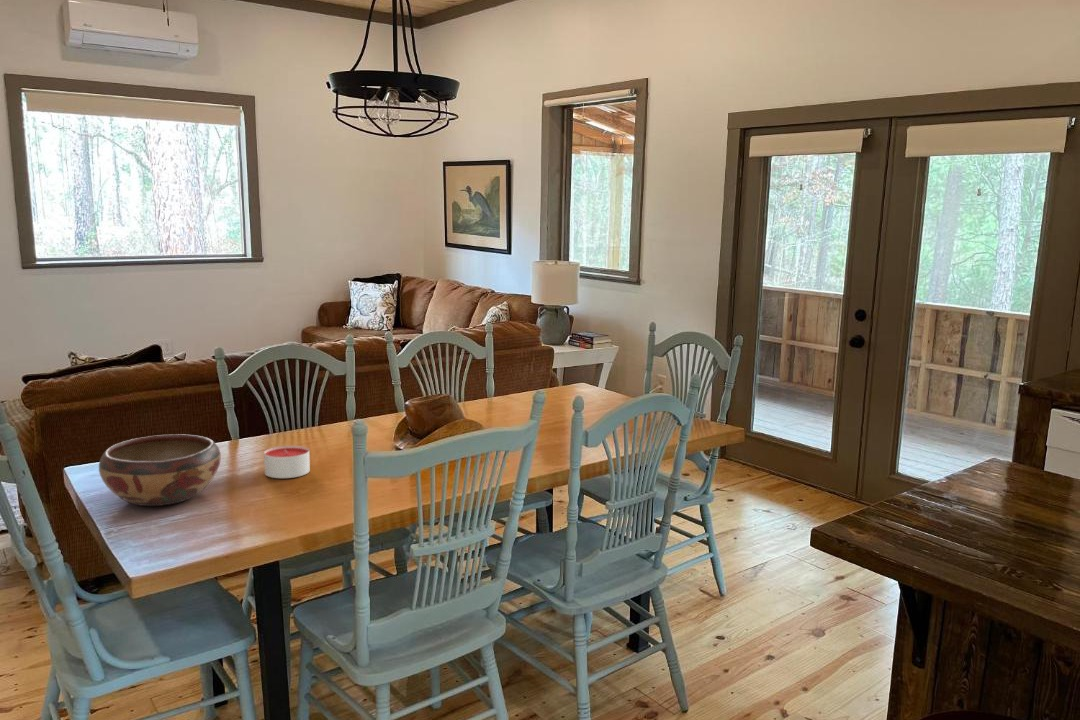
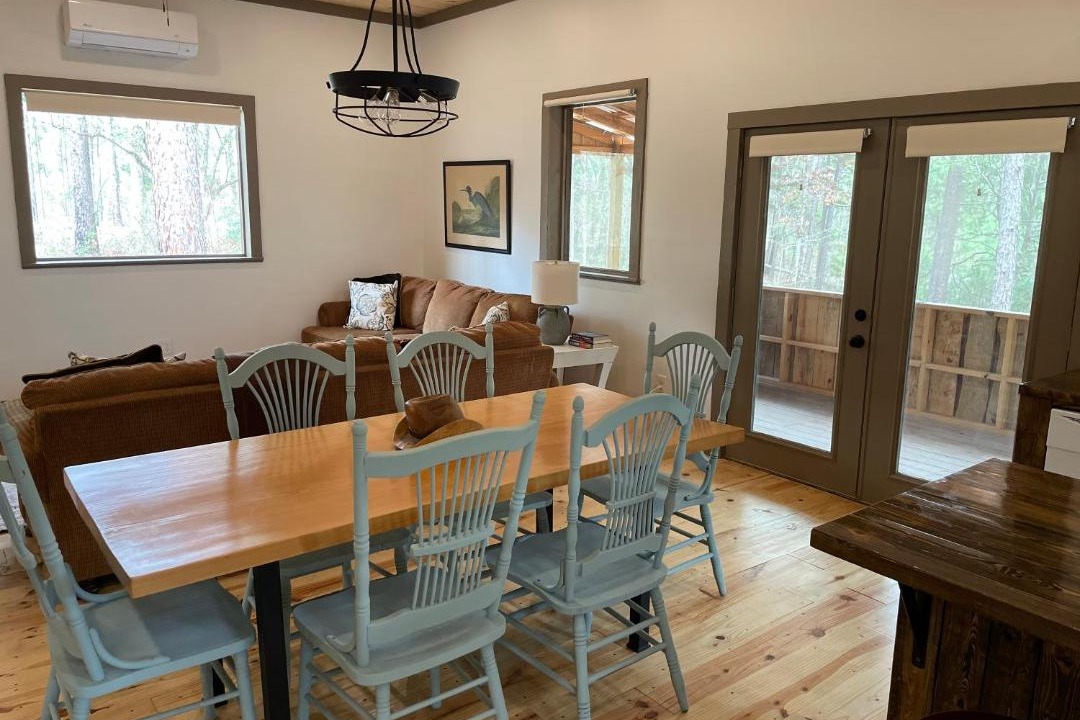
- decorative bowl (162, 472)
- candle (287, 460)
